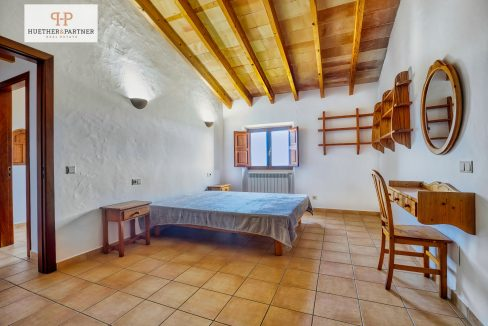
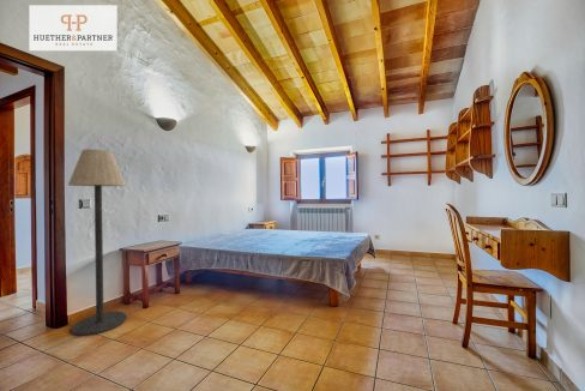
+ floor lamp (98, 237)
